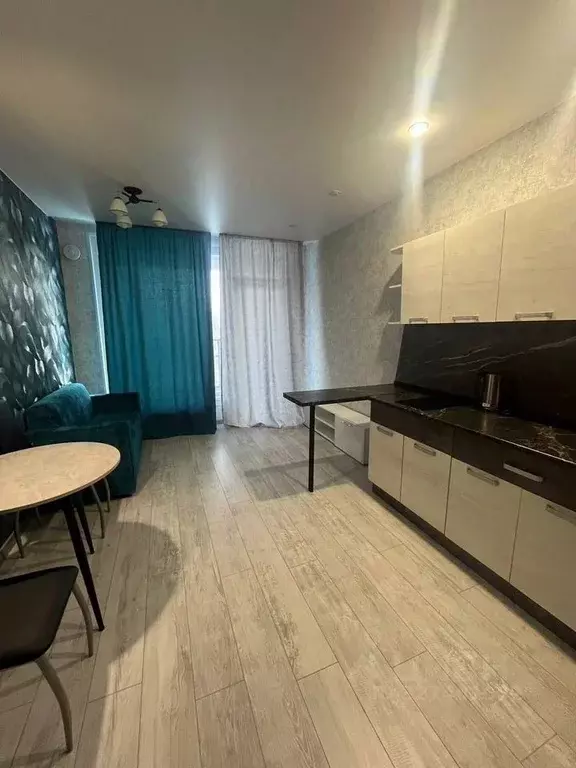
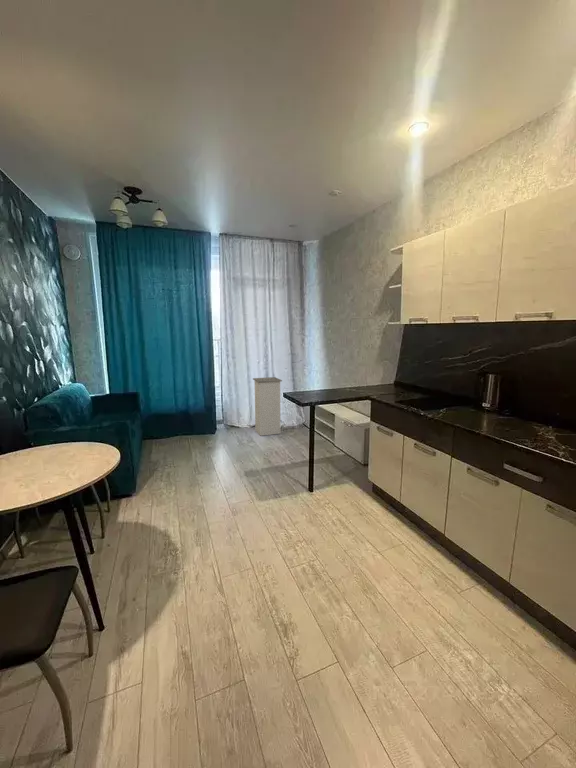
+ trash can (267, 405)
